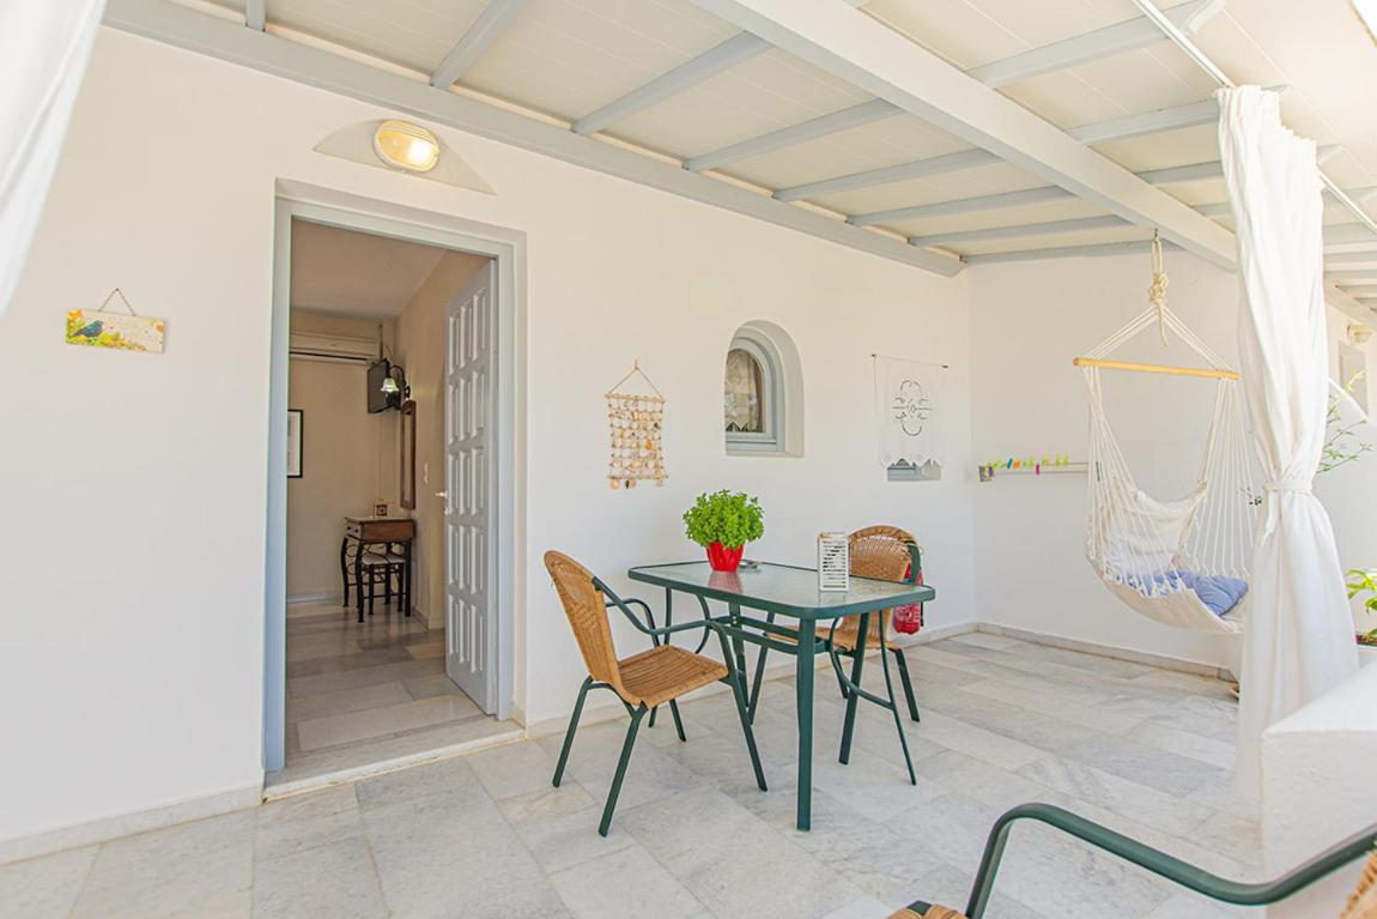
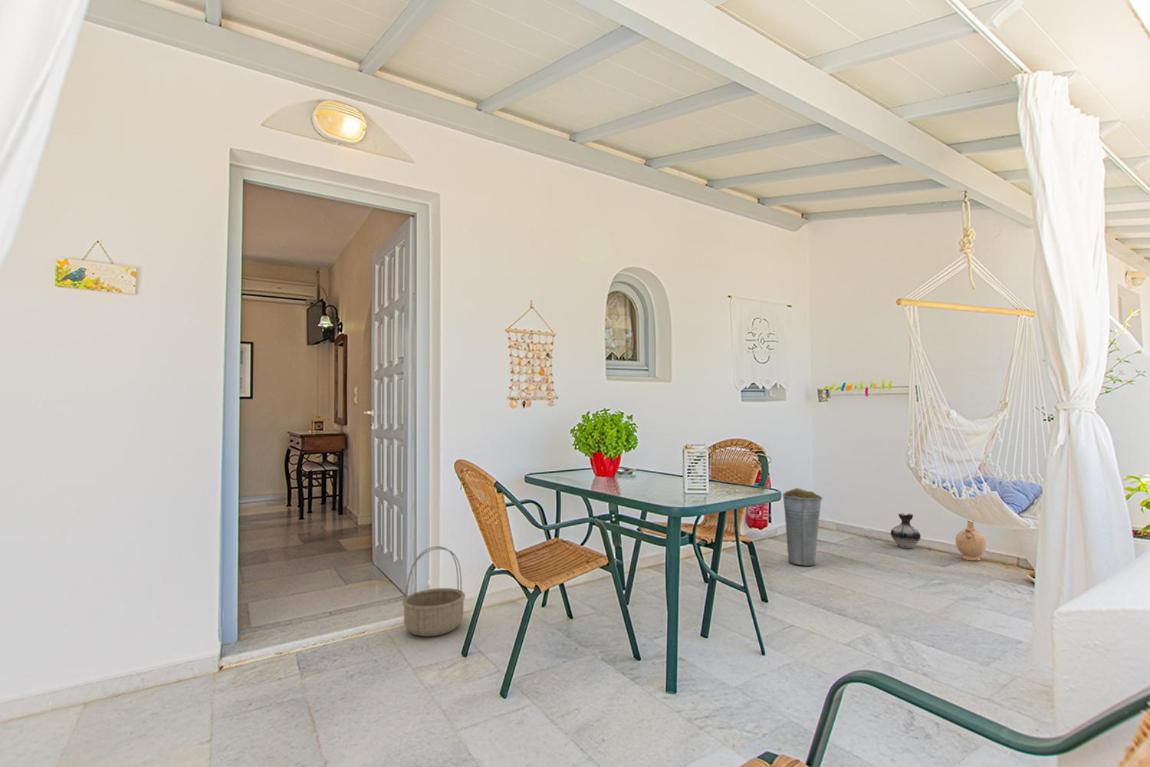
+ vase (970, 533)
+ ceramic jug (905, 530)
+ bucket (802, 525)
+ basket (434, 589)
